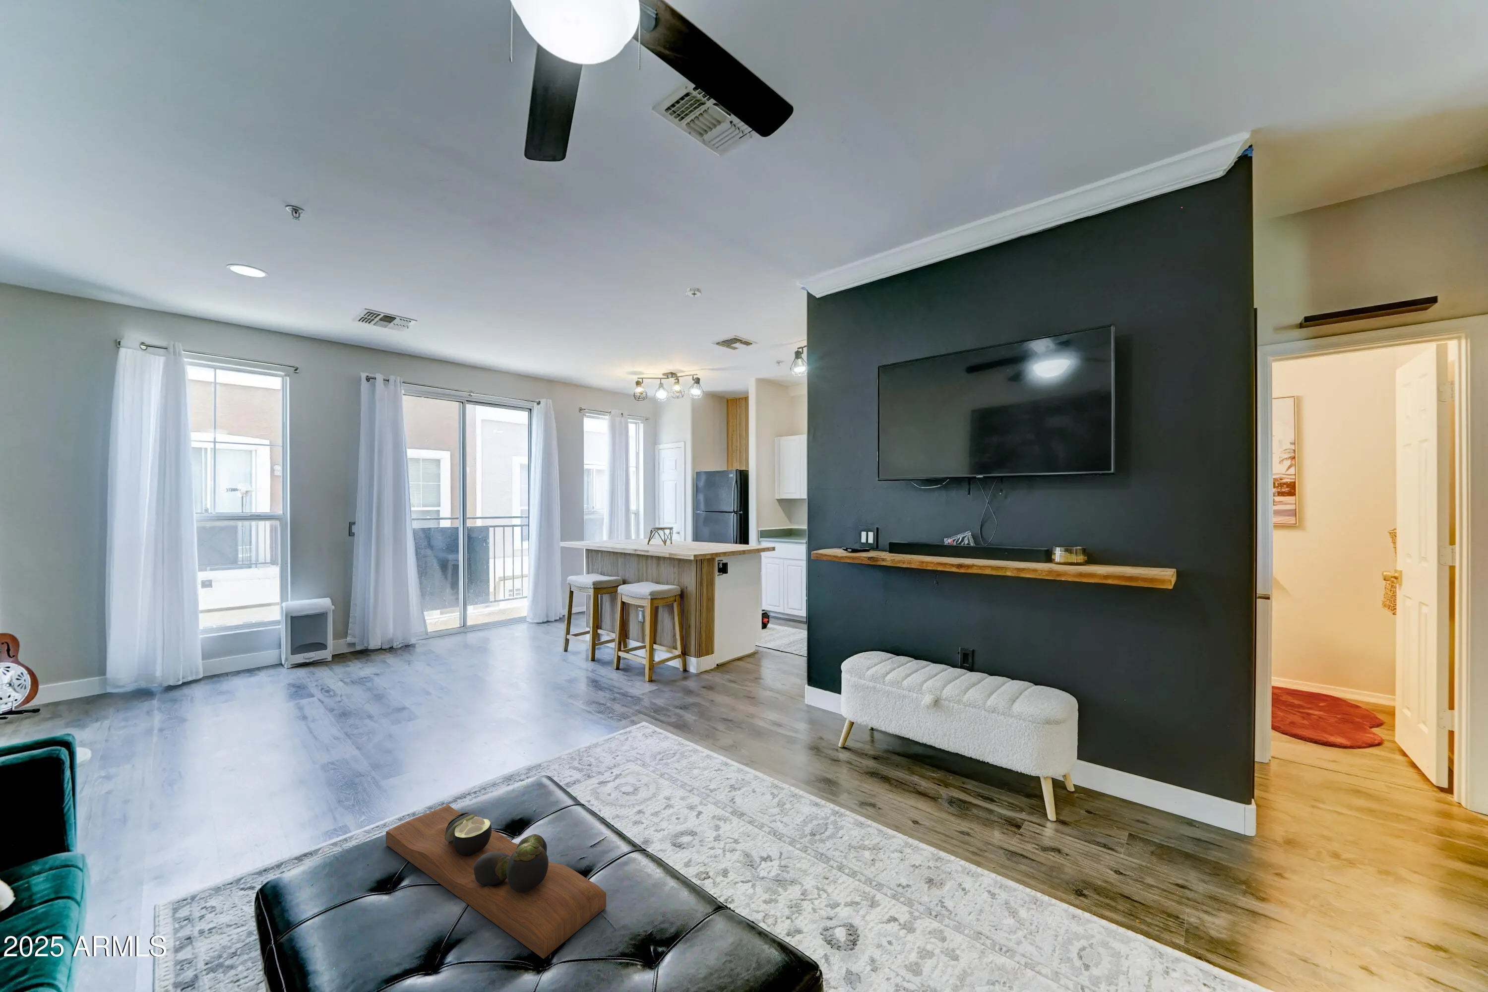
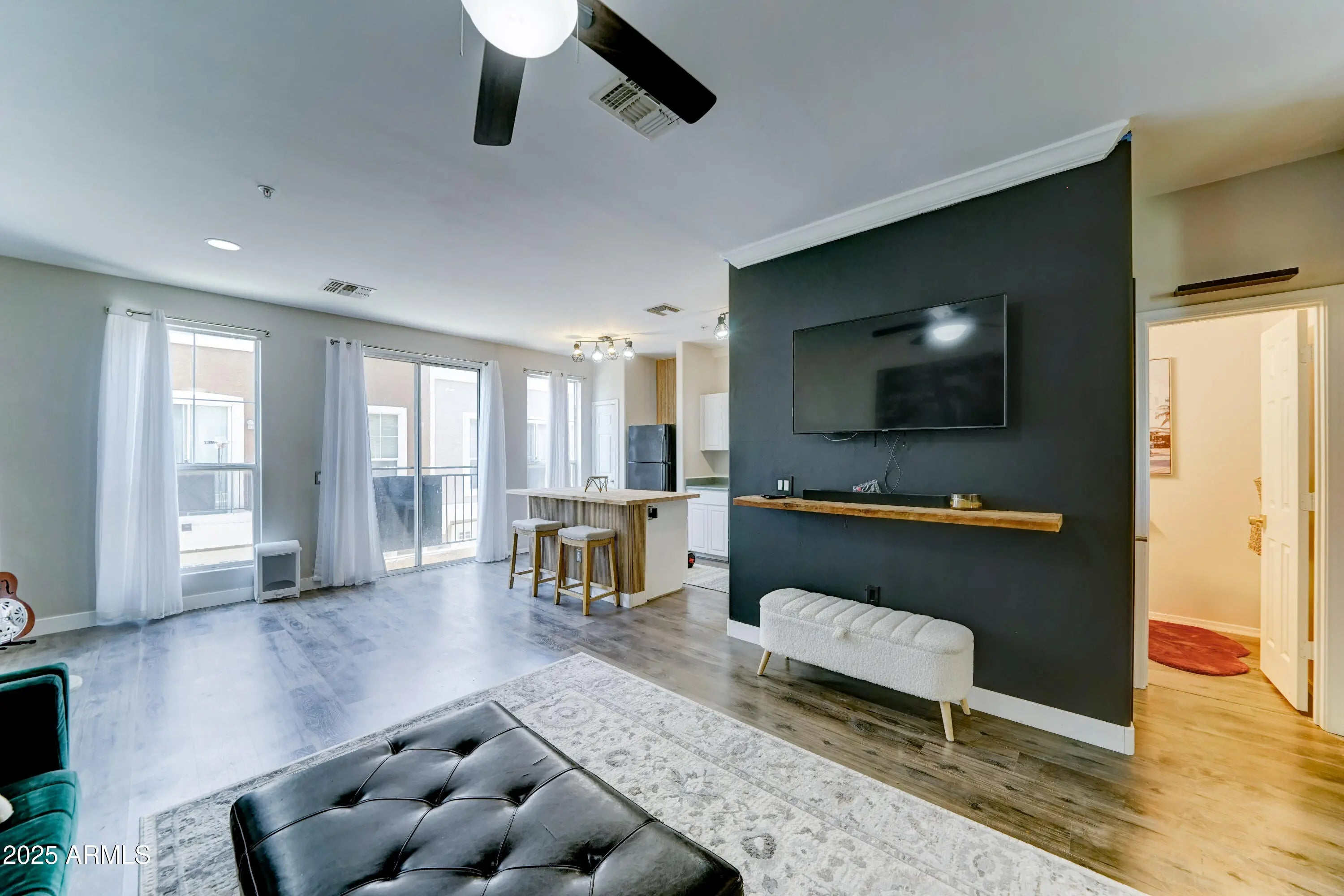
- decorative tray (486, 843)
- smoke detector (693, 291)
